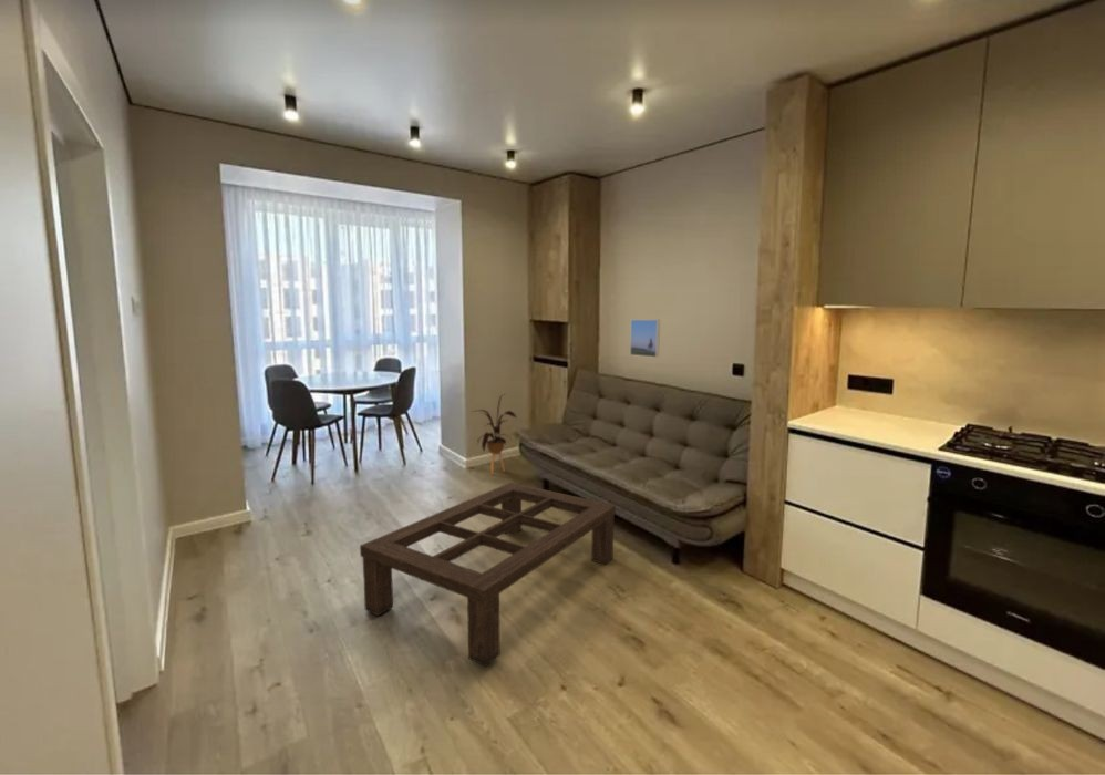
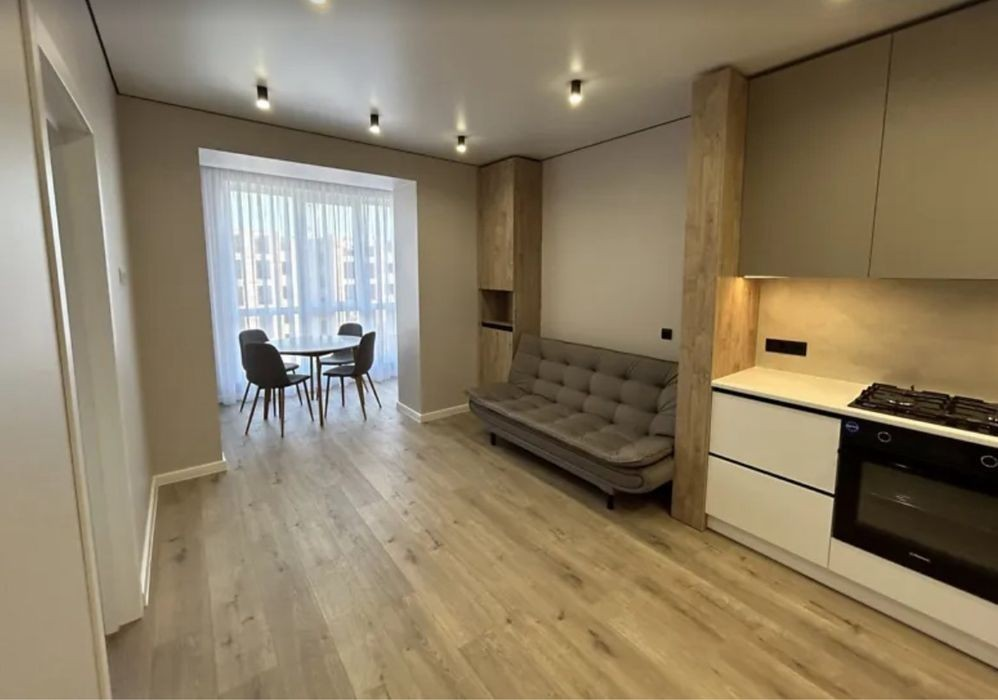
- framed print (644, 338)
- coffee table (500, 550)
- house plant (493, 434)
